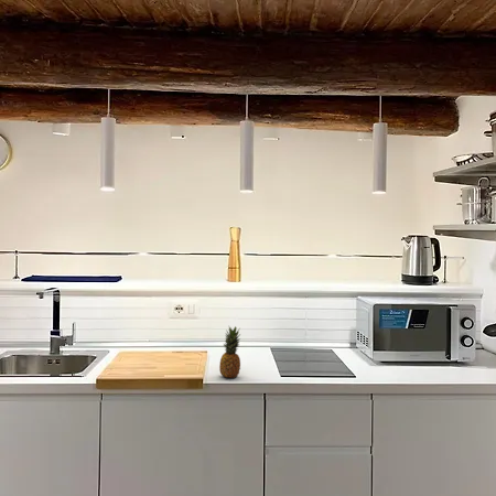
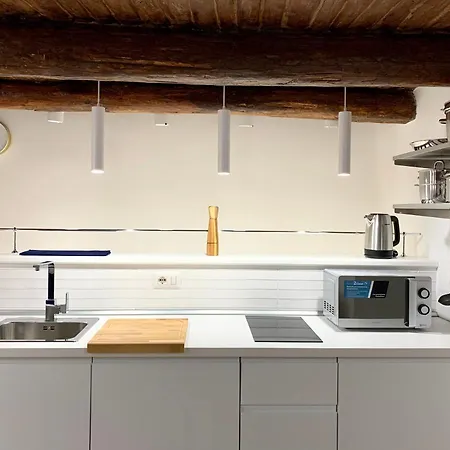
- fruit (229, 351)
